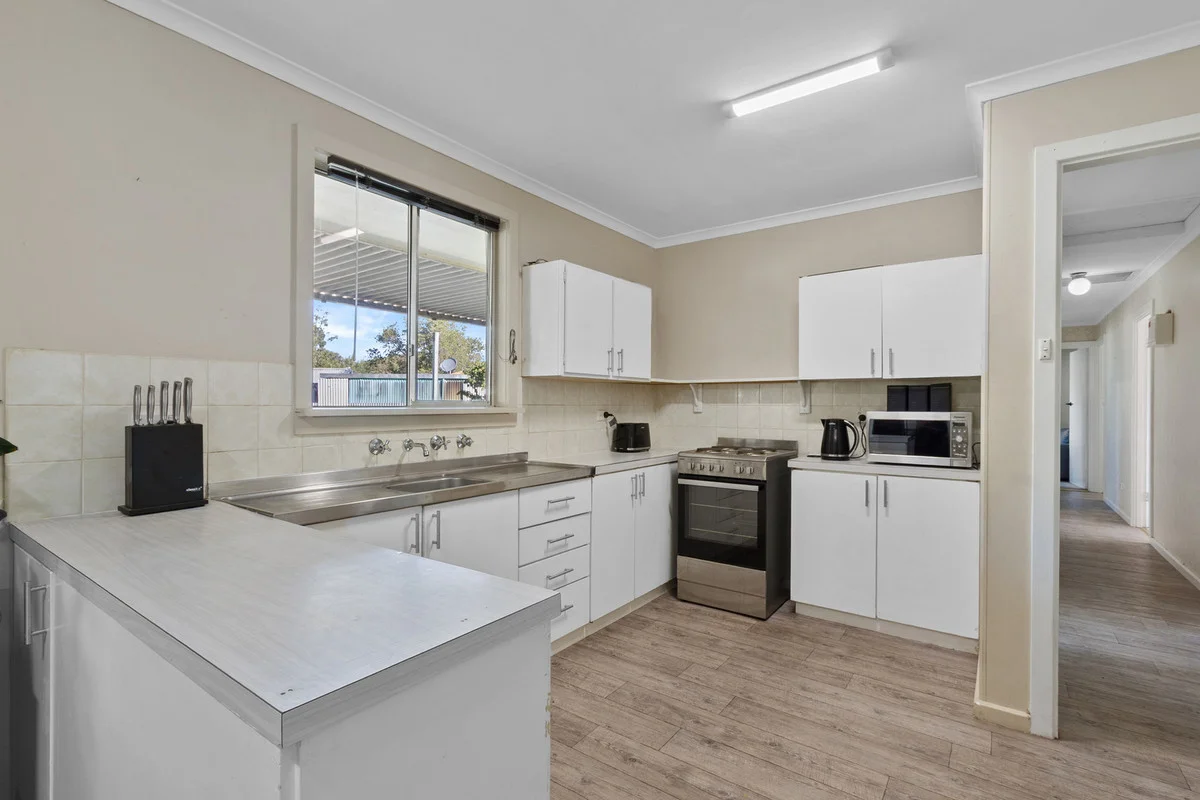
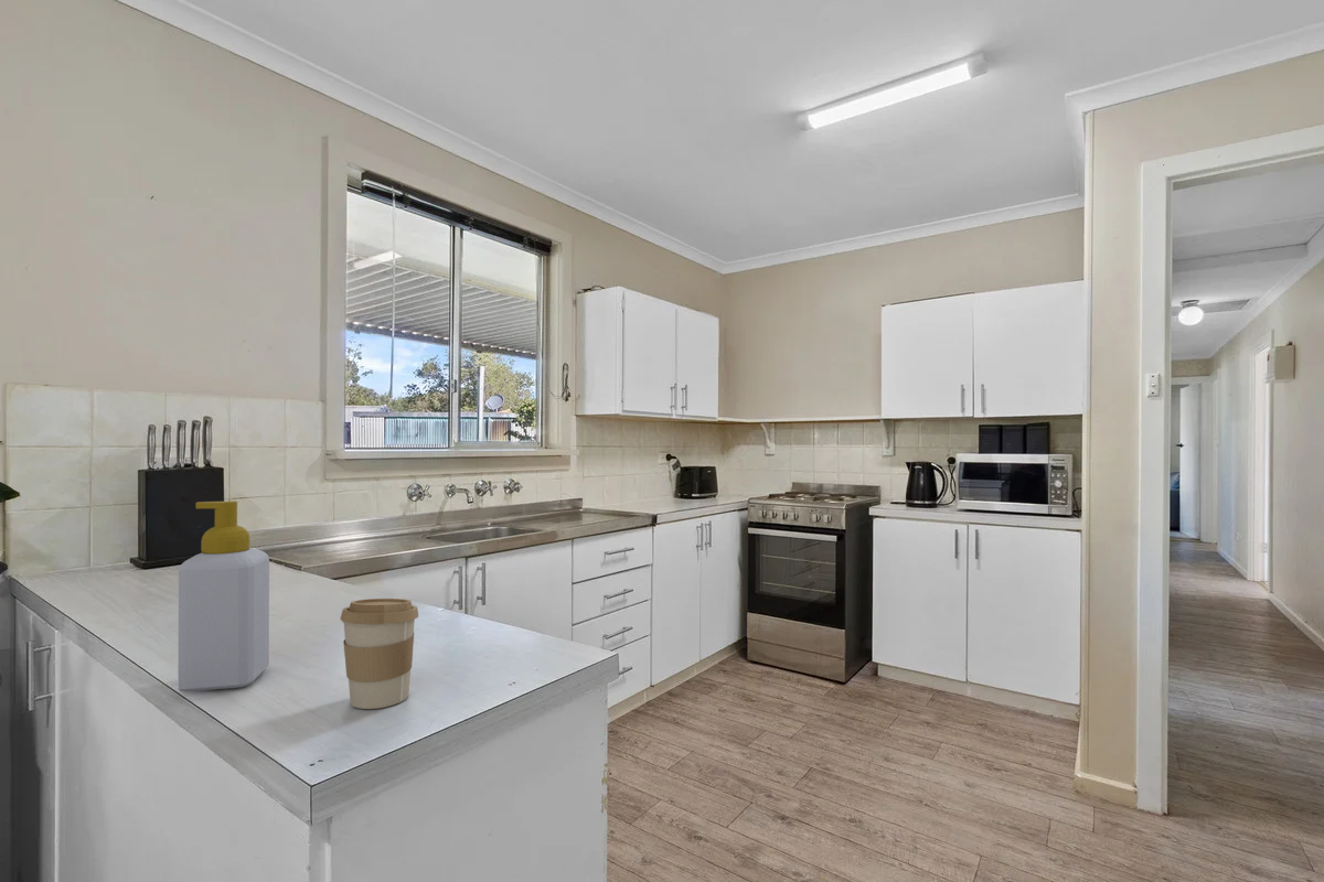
+ coffee cup (380, 647)
+ soap bottle (225, 591)
